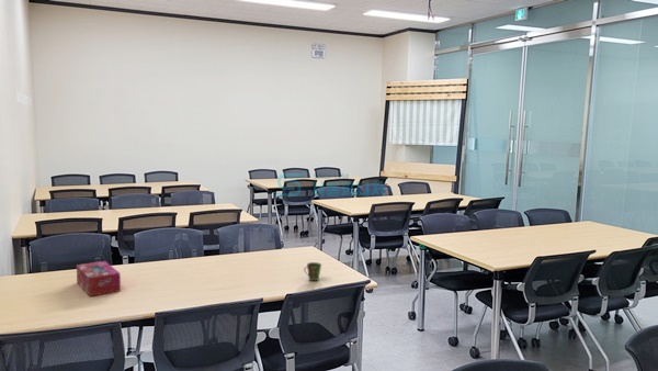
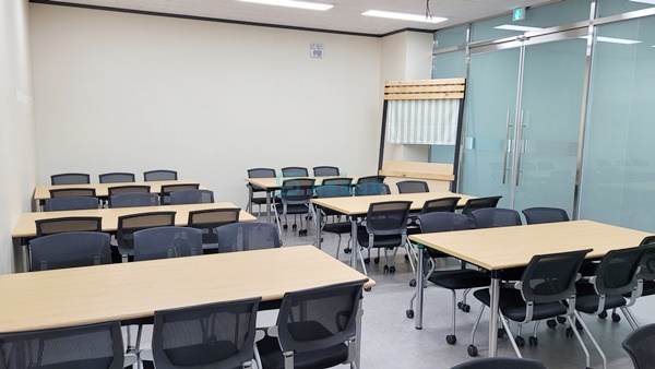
- cup (311, 272)
- tissue box (98, 278)
